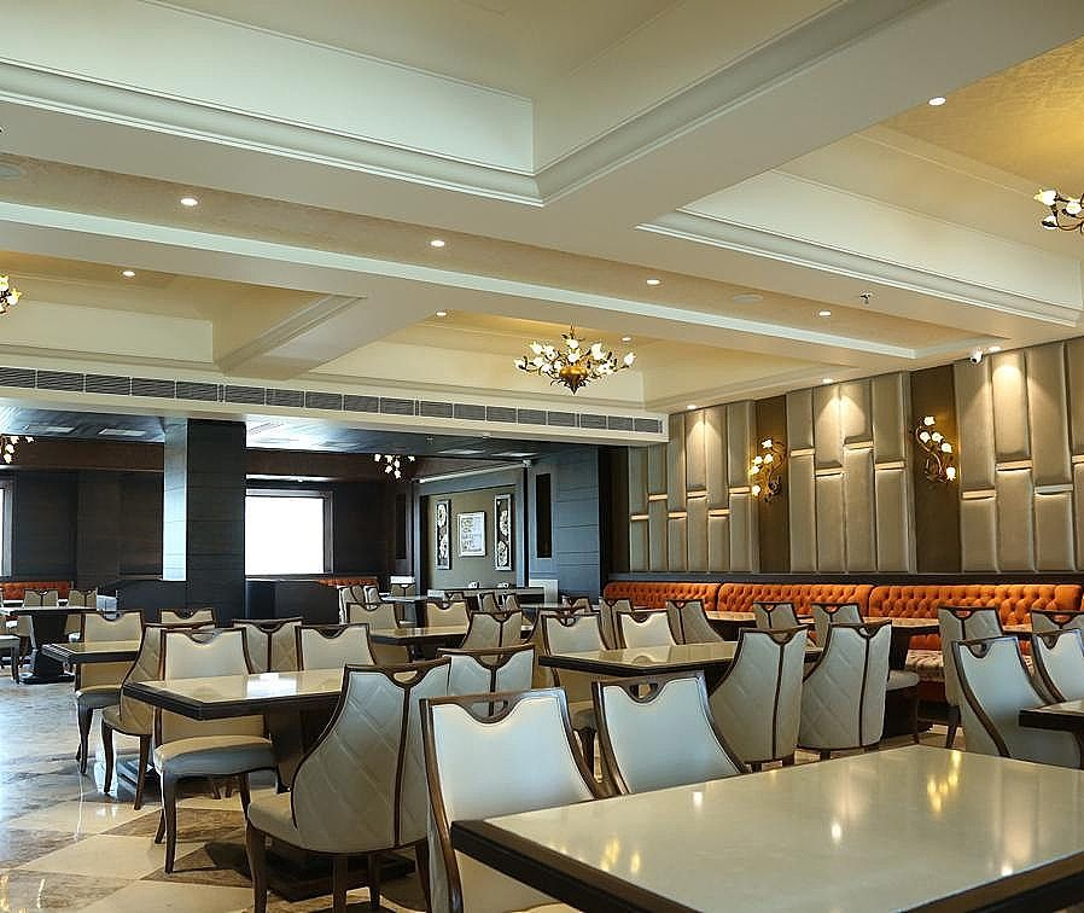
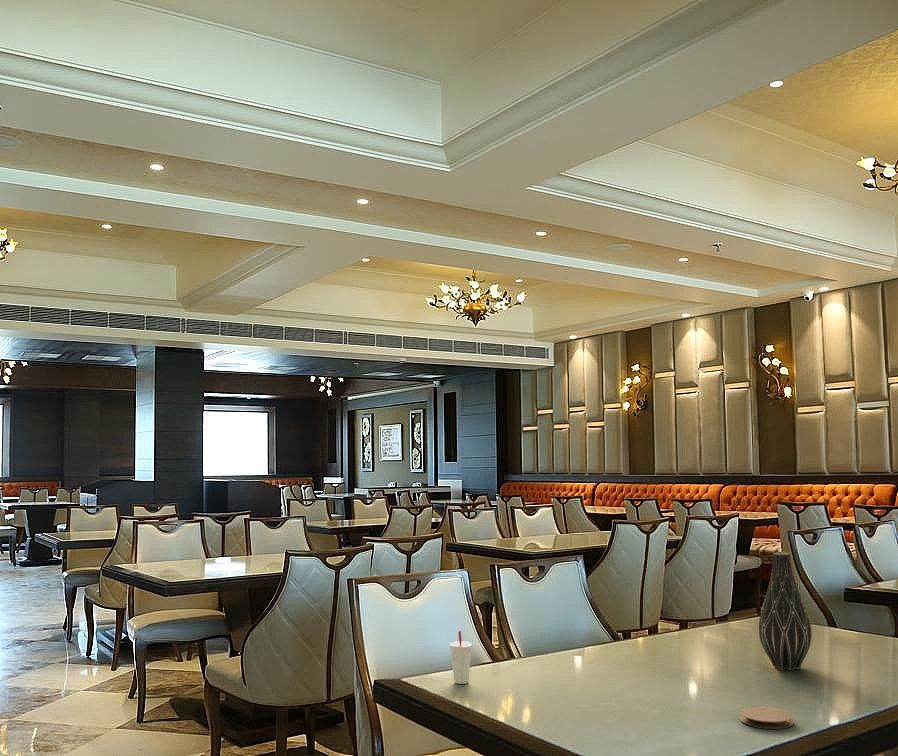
+ coaster (766, 717)
+ vase (783, 609)
+ cup (461, 656)
